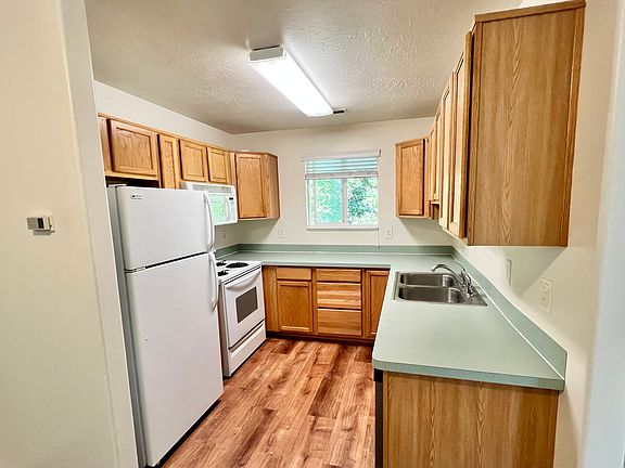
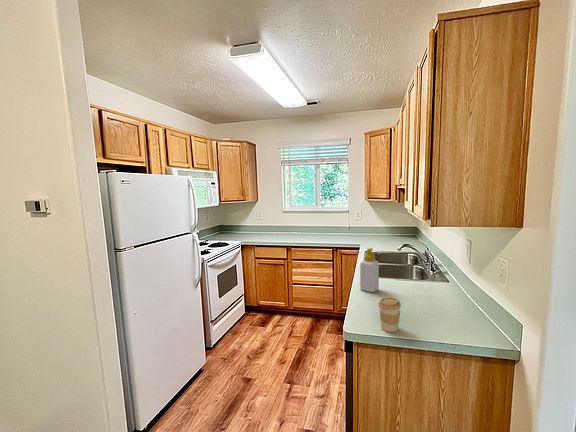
+ soap bottle (369, 269)
+ coffee cup (389, 313)
